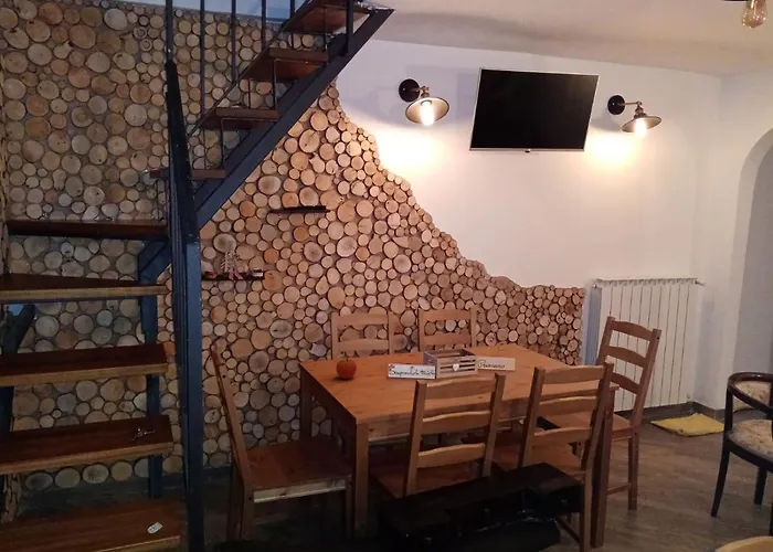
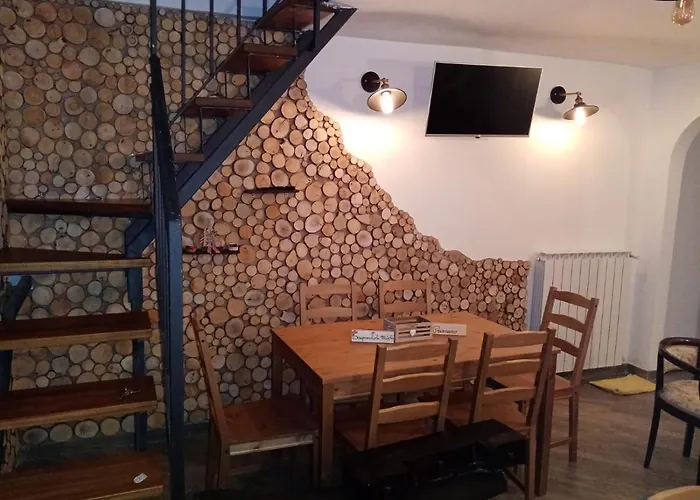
- fruit (346, 367)
